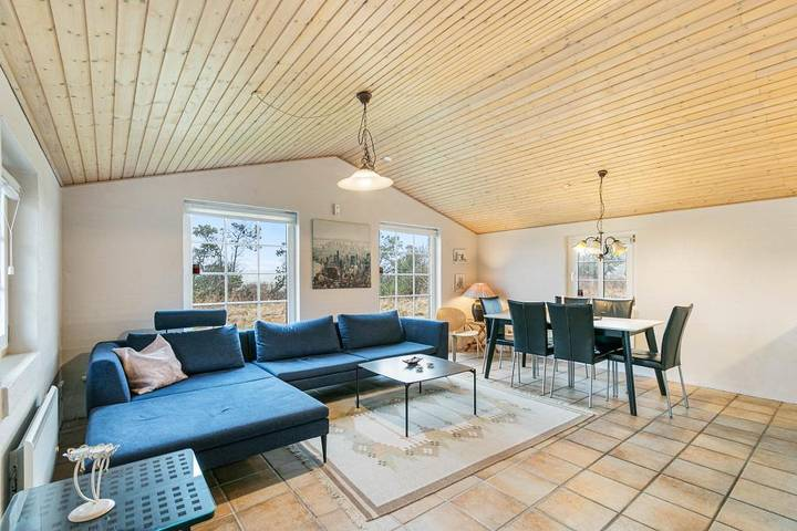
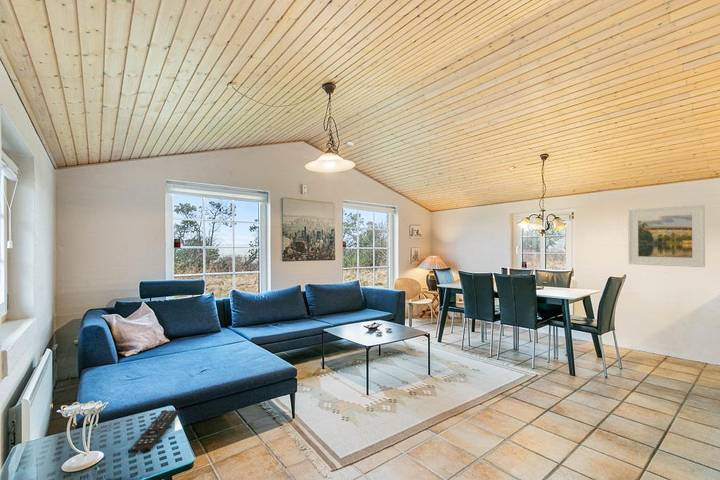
+ remote control (156, 429)
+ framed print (664, 236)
